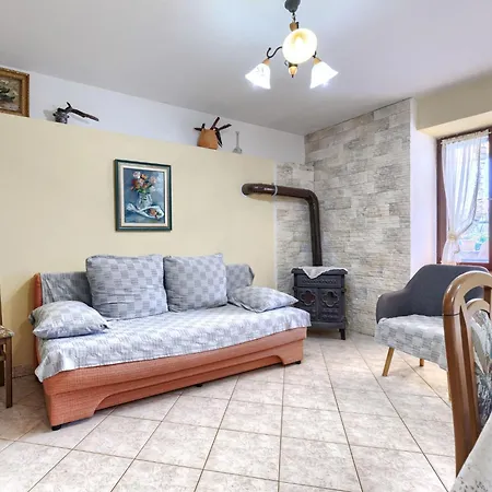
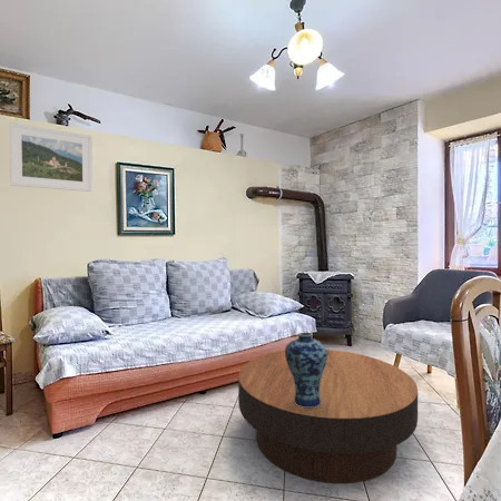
+ coffee table (323, 405)
+ vase (305, 366)
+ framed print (52, 159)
